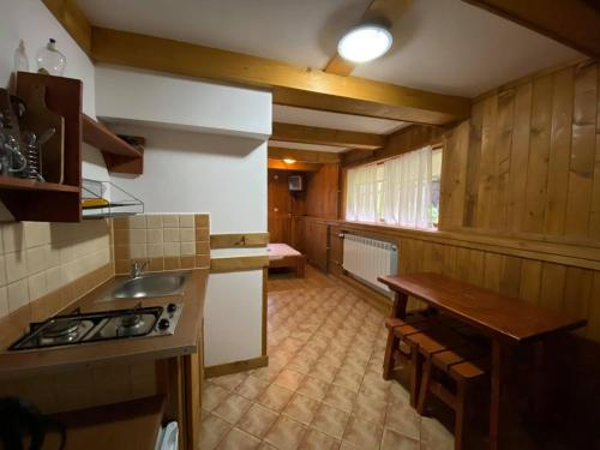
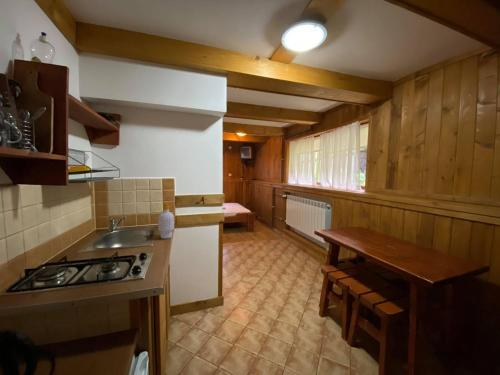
+ soap bottle (166, 220)
